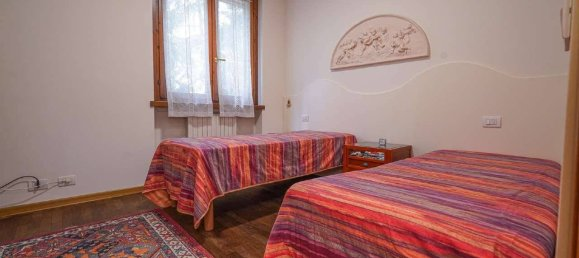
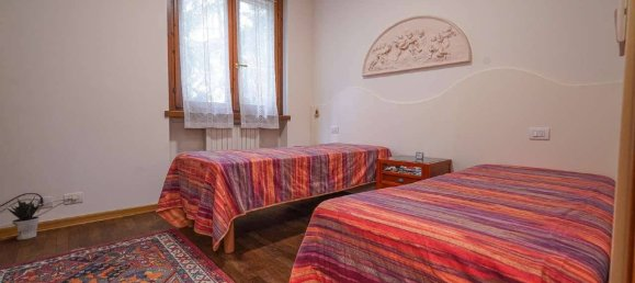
+ potted plant (24, 217)
